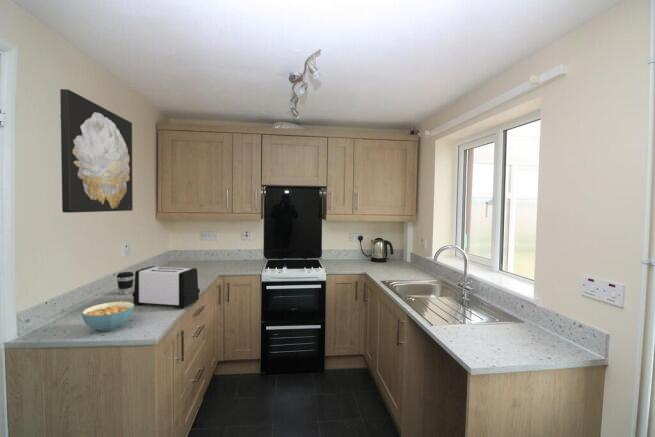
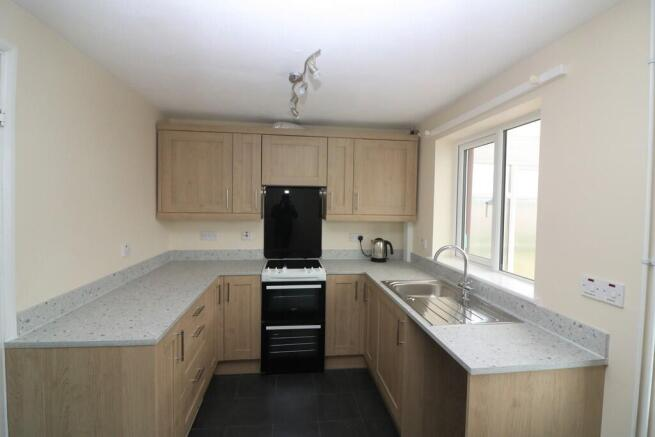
- cereal bowl (109, 318)
- toaster (166, 286)
- coffee cup (125, 283)
- wall art (102, 160)
